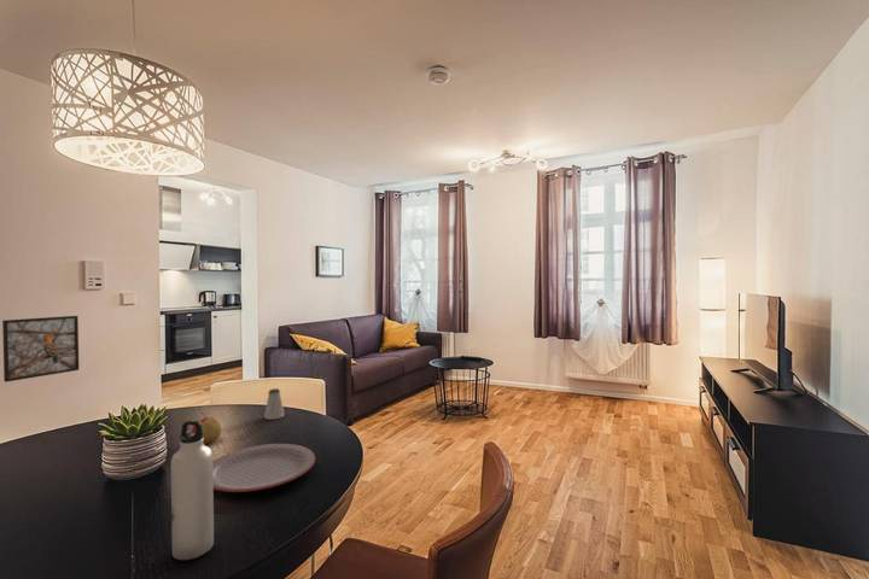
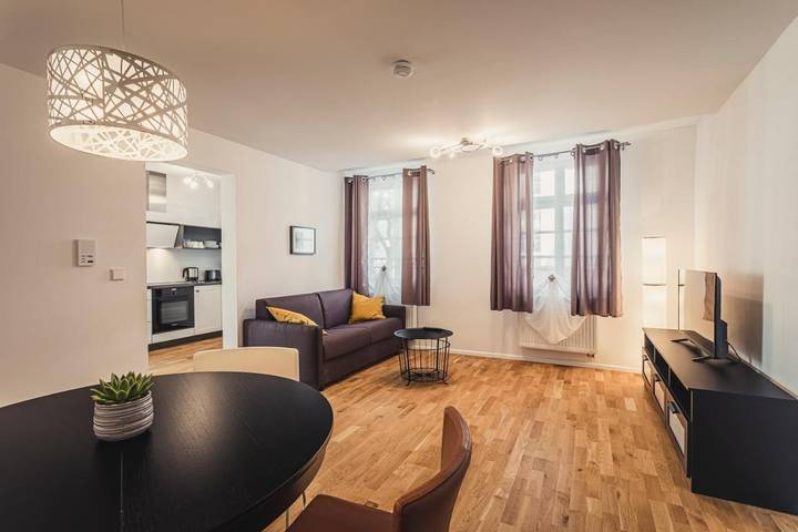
- saltshaker (274, 403)
- apple (206, 429)
- water bottle (192, 485)
- plate (261, 468)
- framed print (42, 346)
